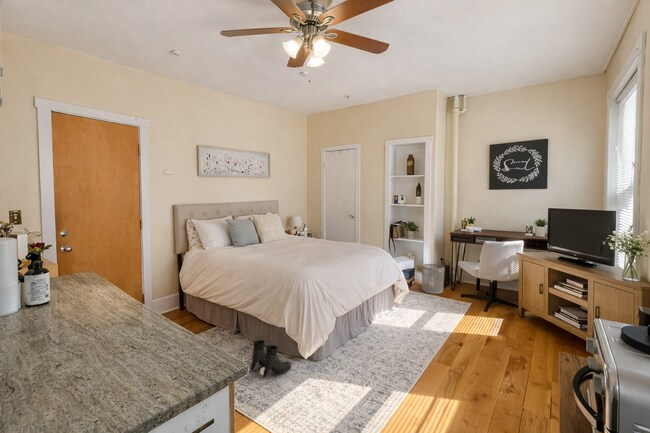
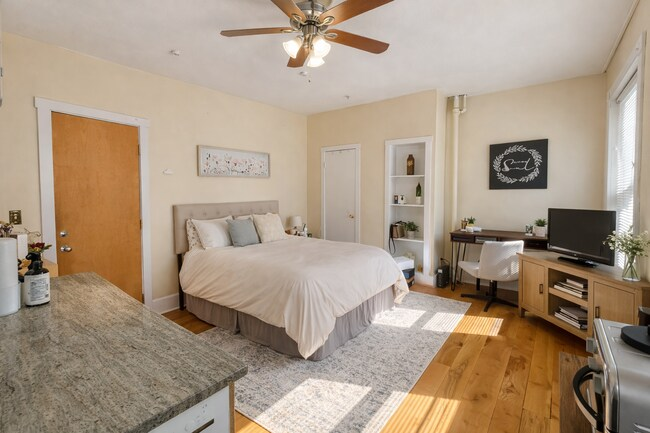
- boots (271, 354)
- waste bin (432, 278)
